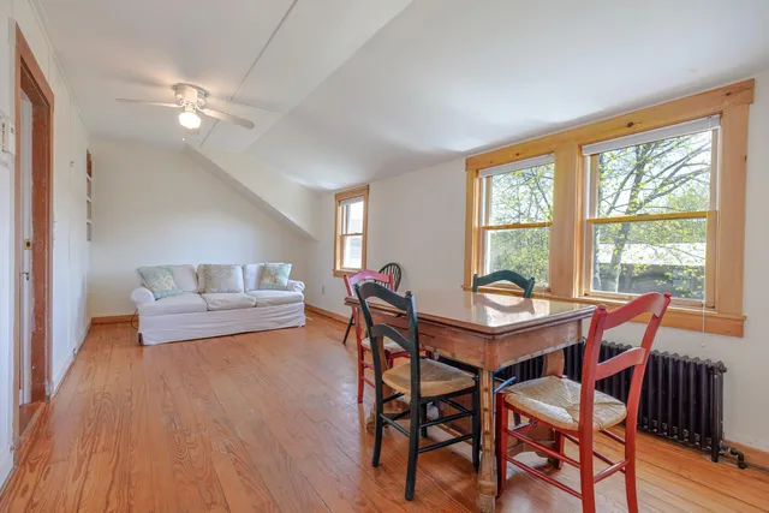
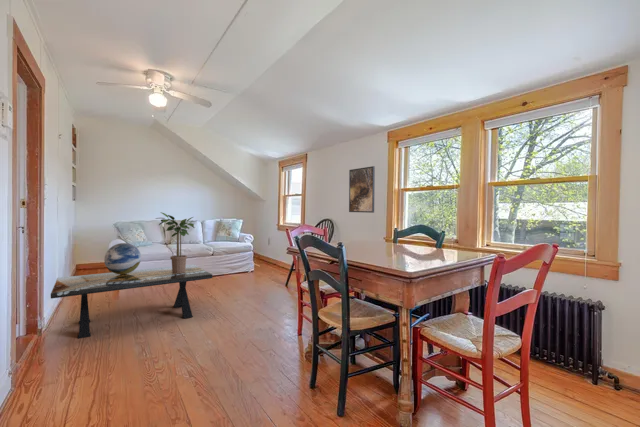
+ potted plant (177, 242)
+ decorative sphere (123, 258)
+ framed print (361, 190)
+ coffee table (137, 287)
